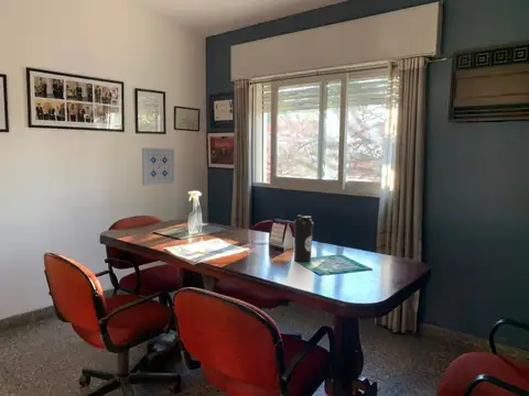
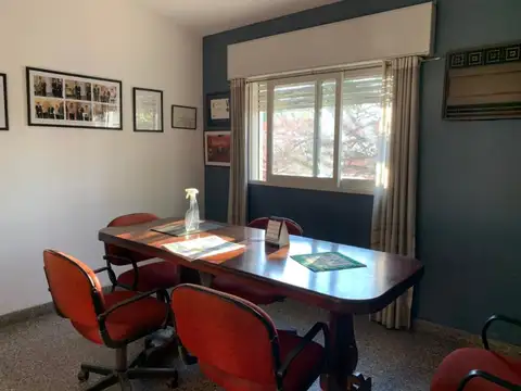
- wall art (159, 166)
- water bottle (303, 238)
